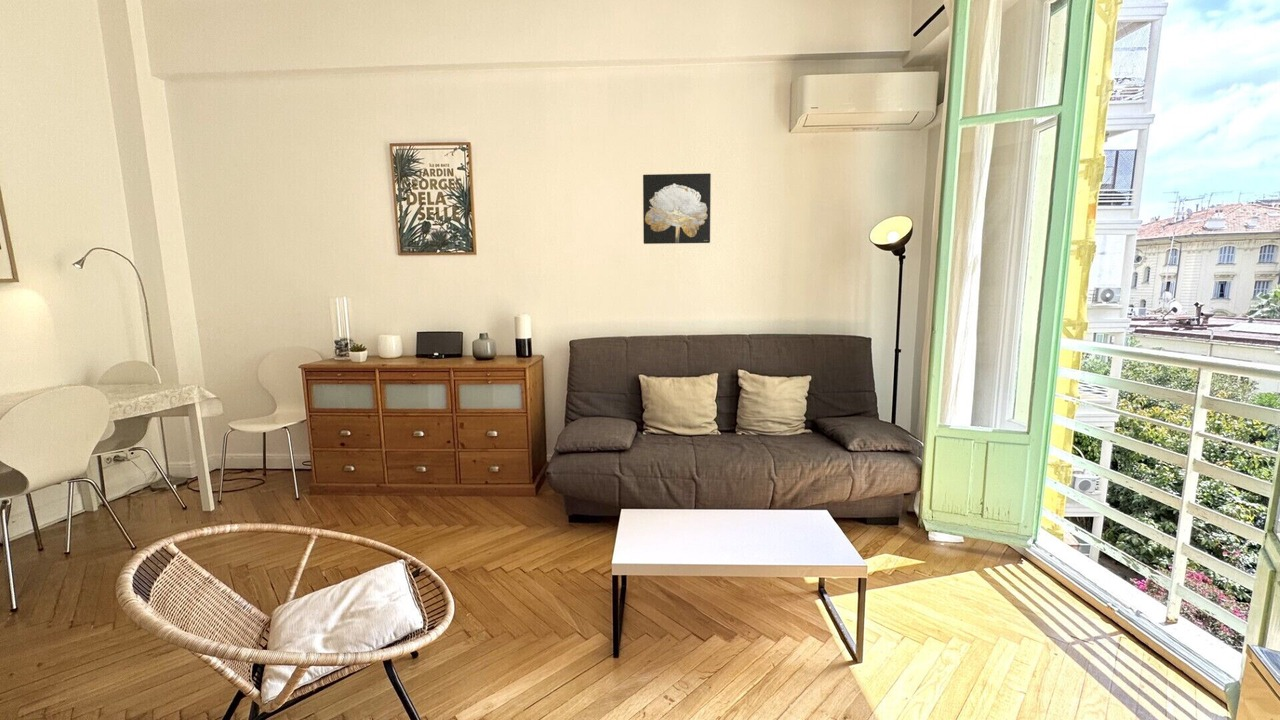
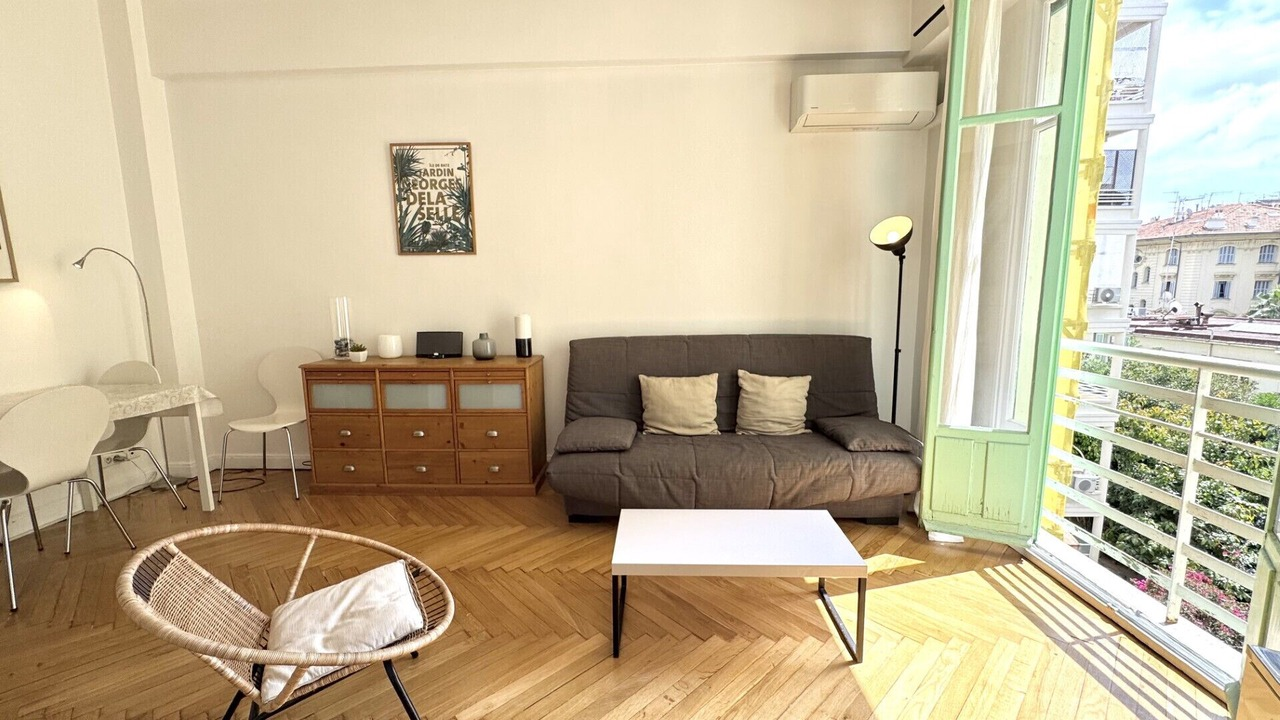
- wall art (676, 209)
